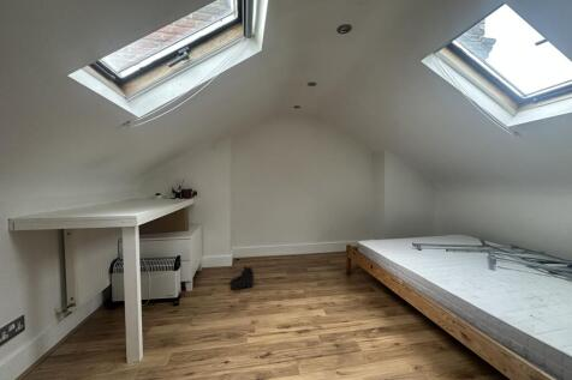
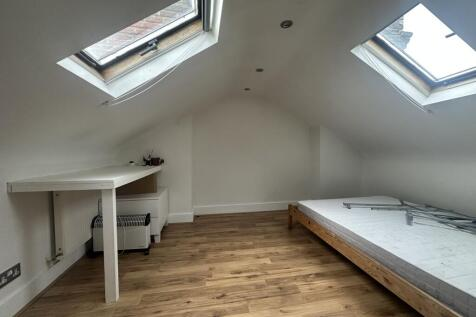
- boots (242, 276)
